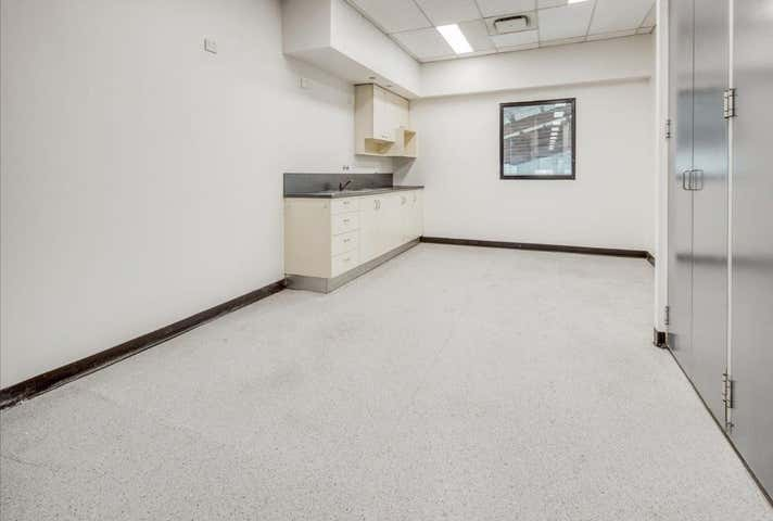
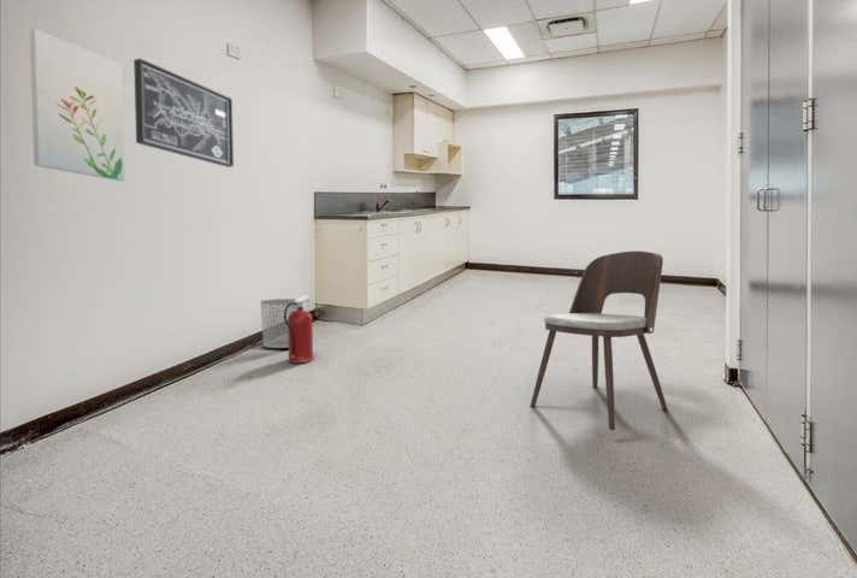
+ wall art (81, 111)
+ dining chair (602, 329)
+ wall art (188, 118)
+ fire extinguisher (297, 329)
+ waste bin (282, 323)
